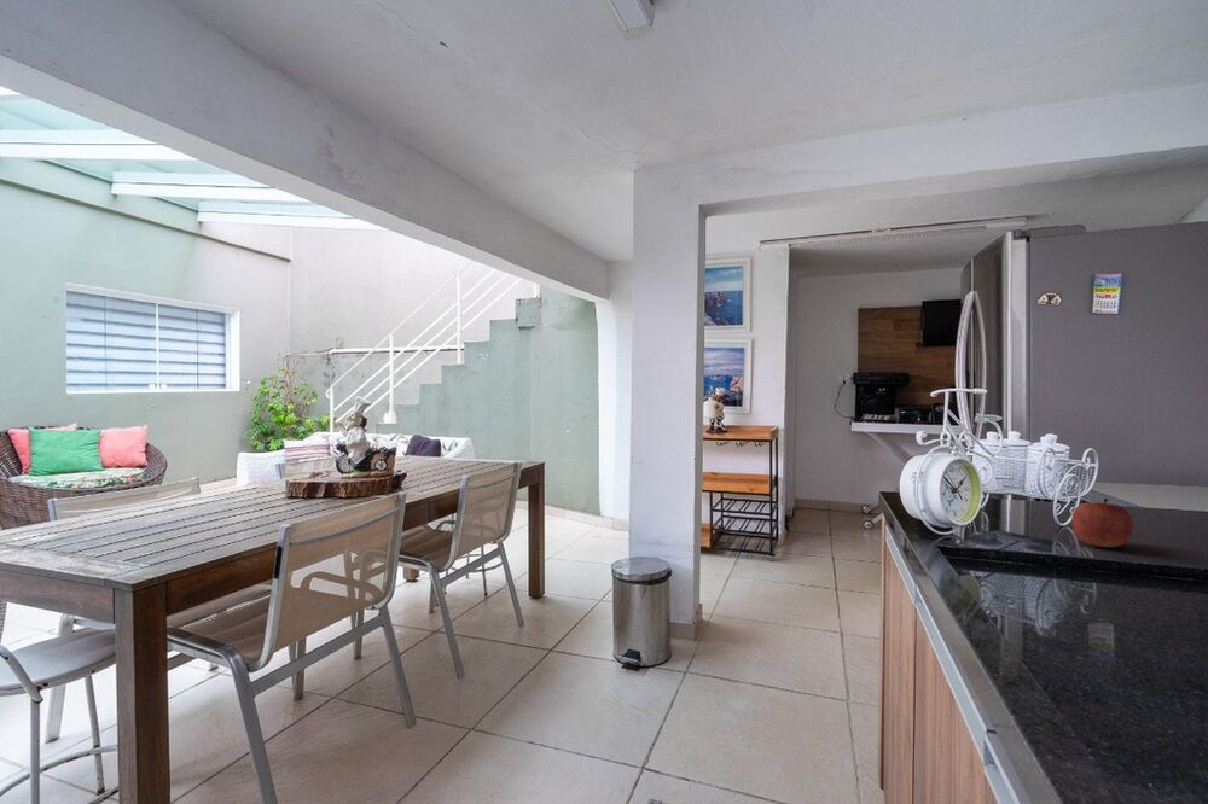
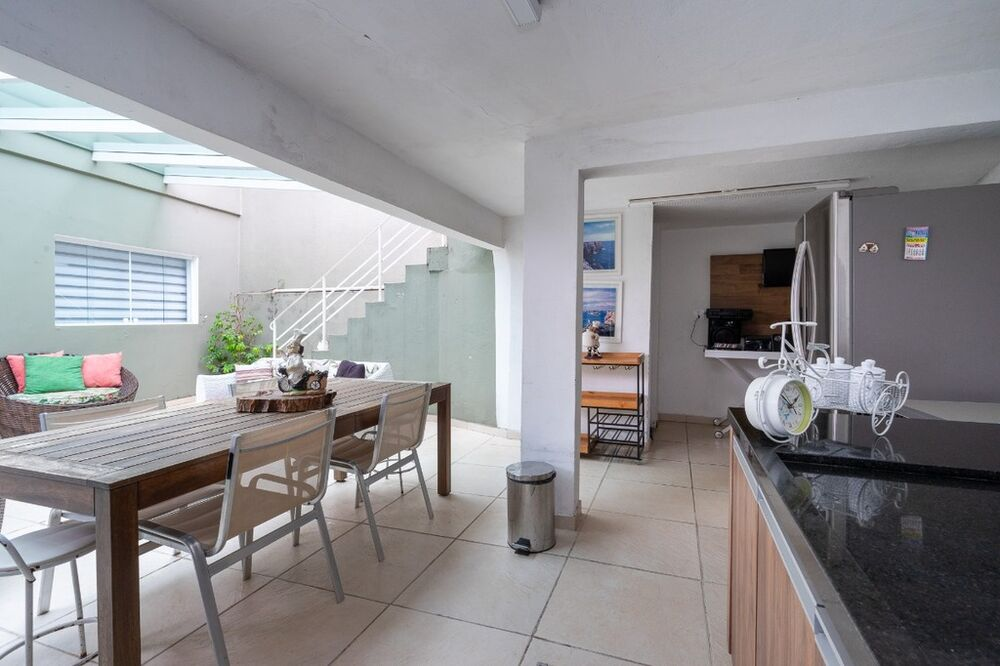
- apple (1100, 520)
